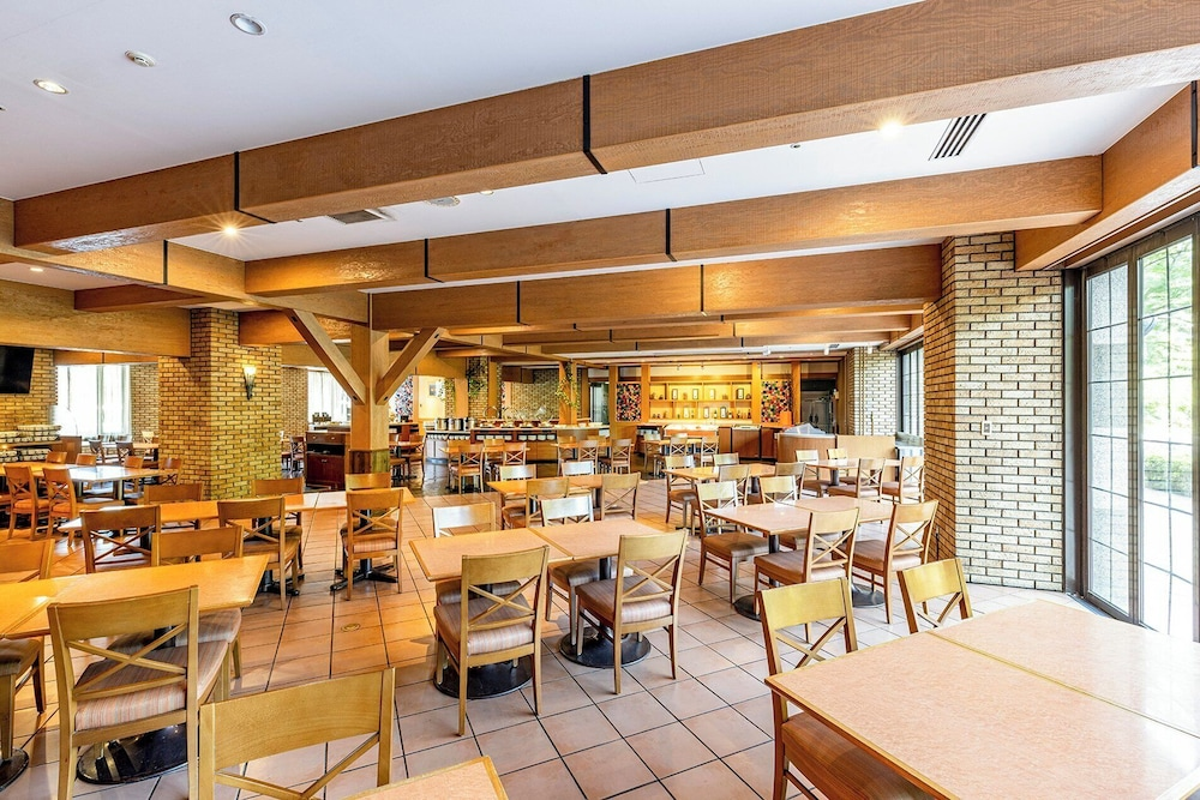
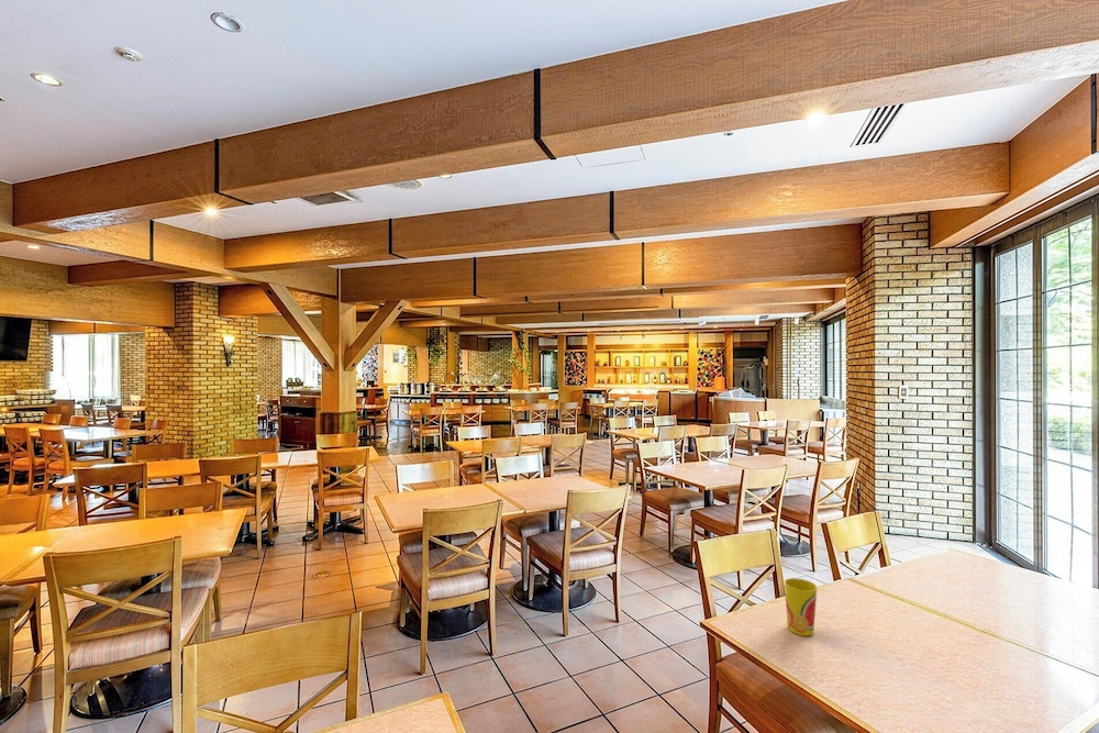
+ cup (800, 607)
